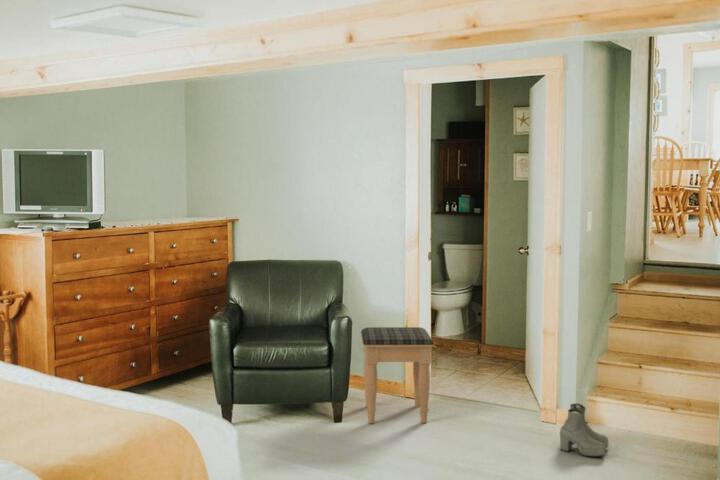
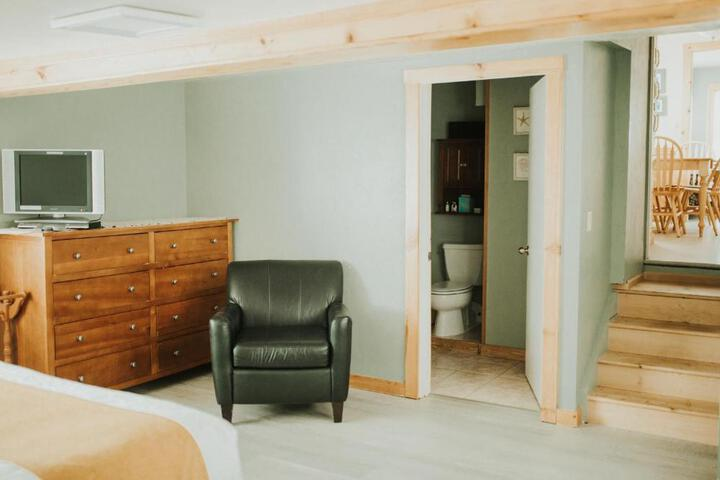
- boots (584, 428)
- footstool (395, 361)
